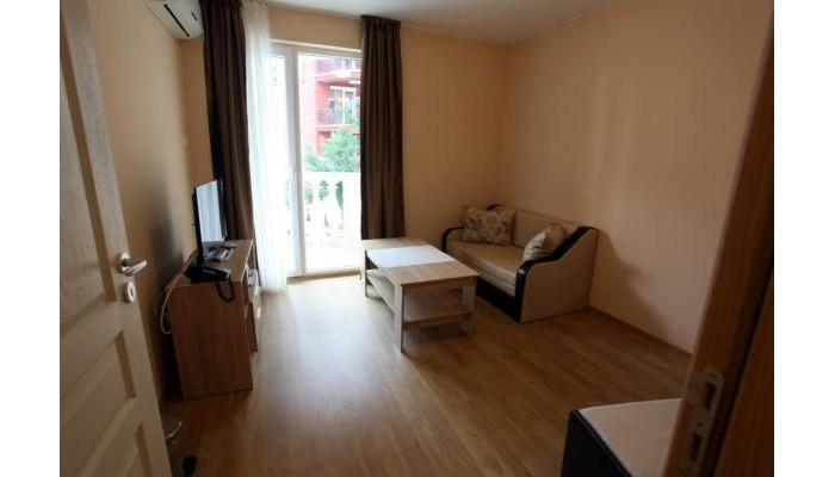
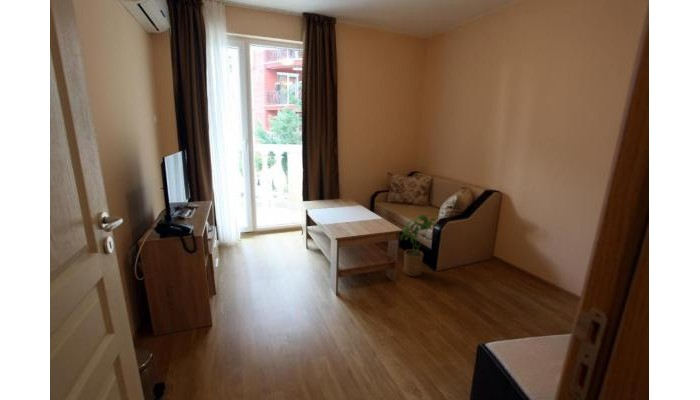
+ house plant (414, 245)
